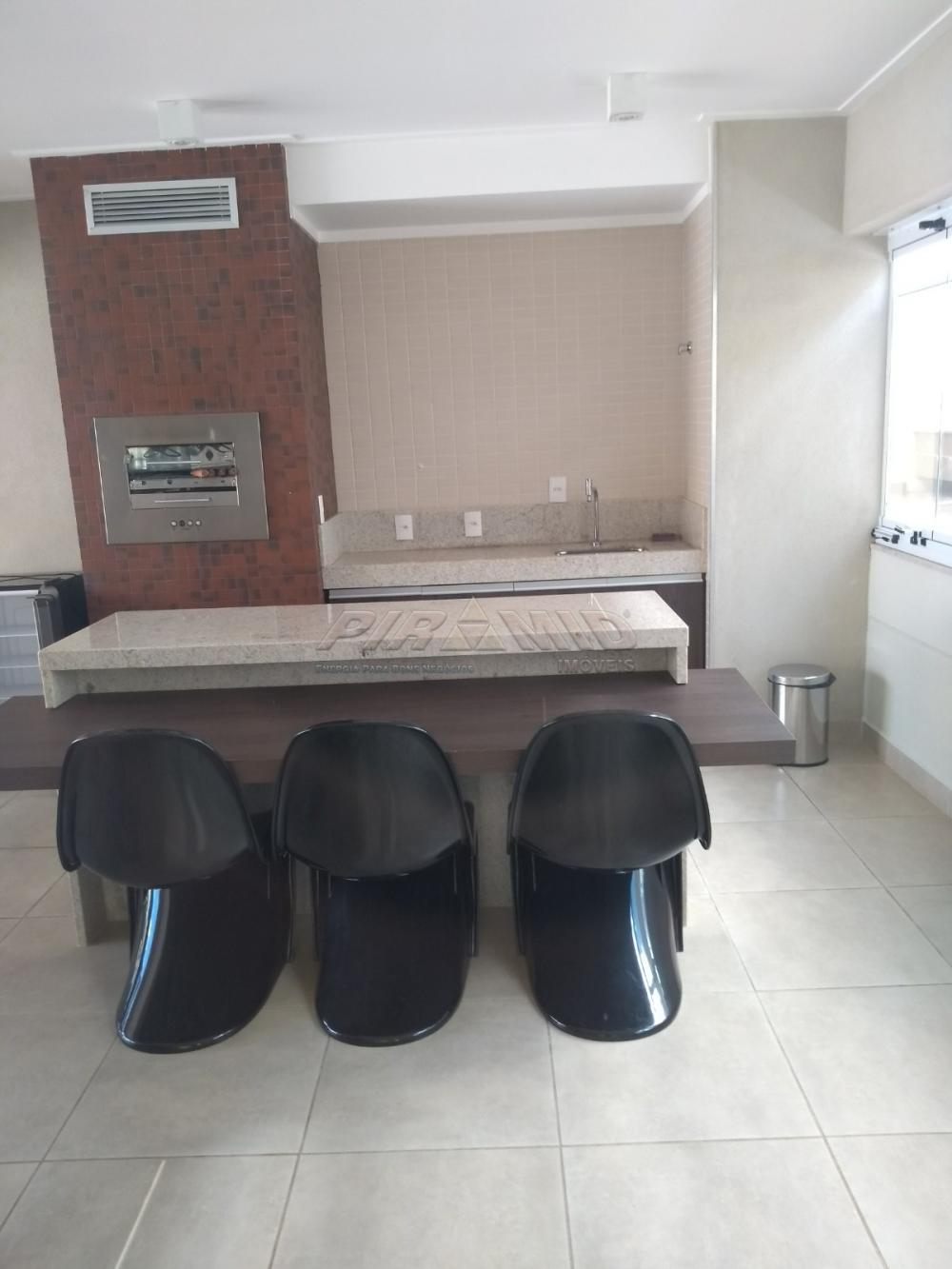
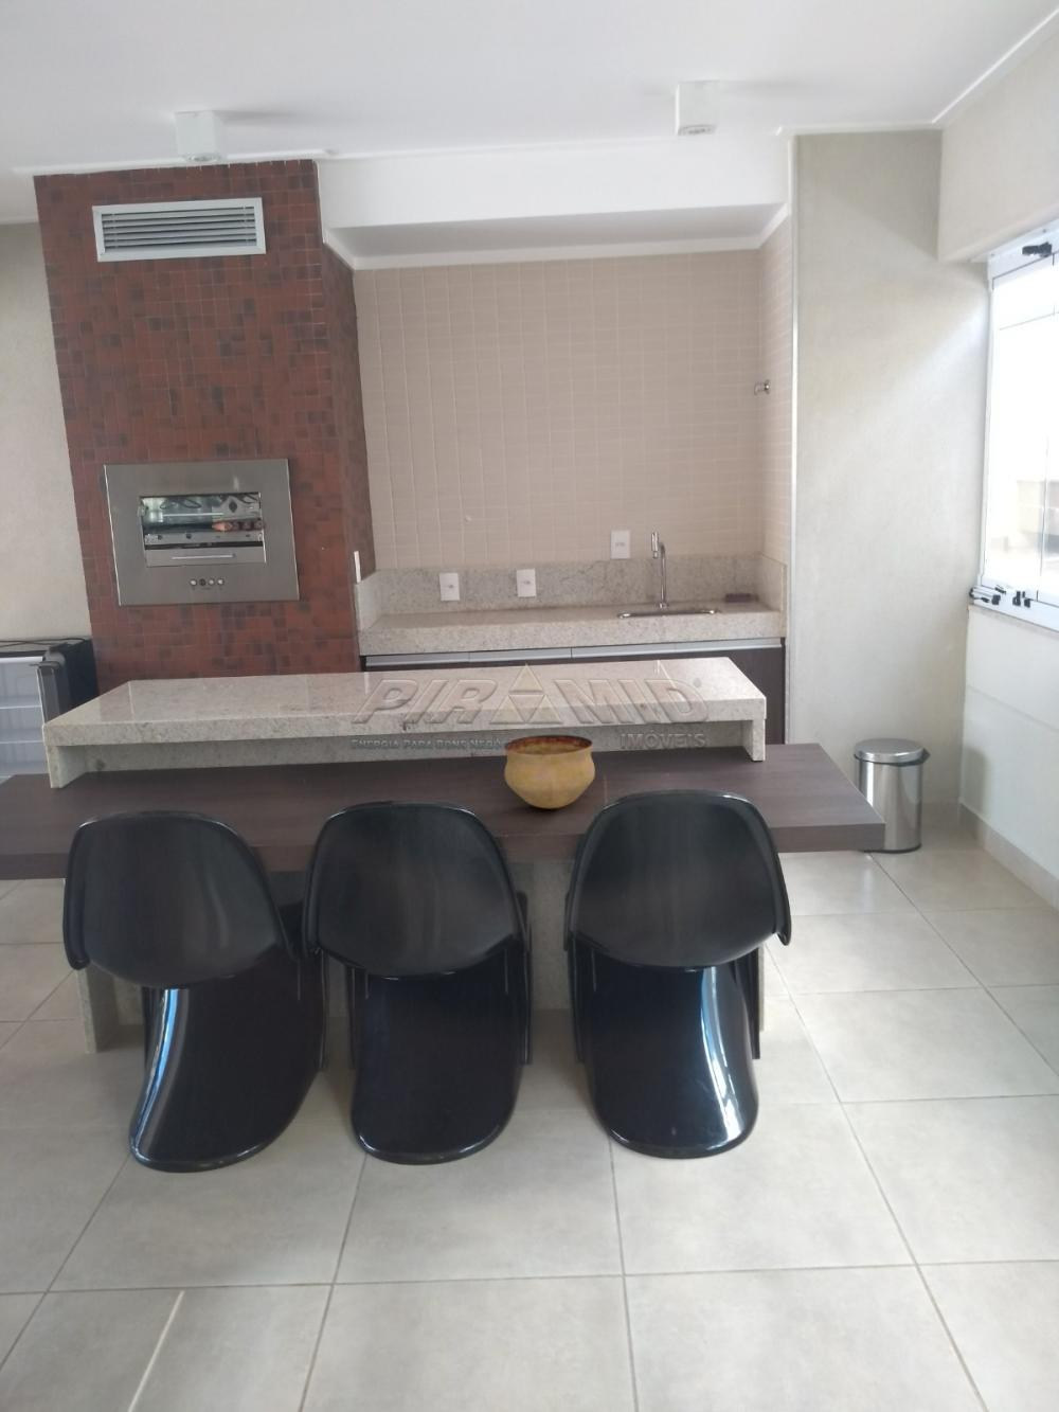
+ bowl (550, 776)
